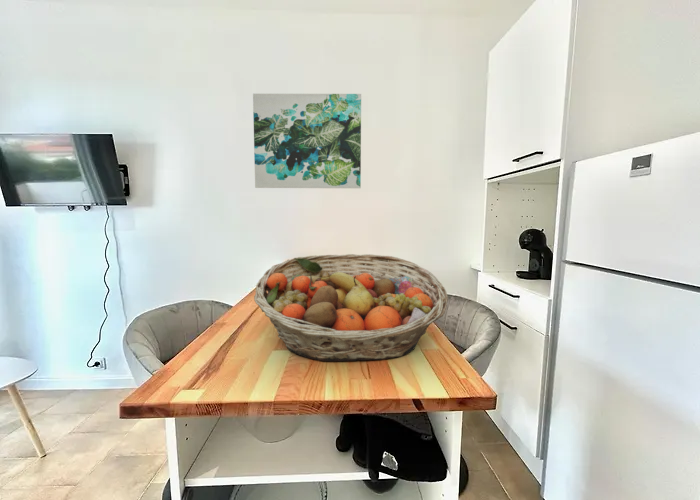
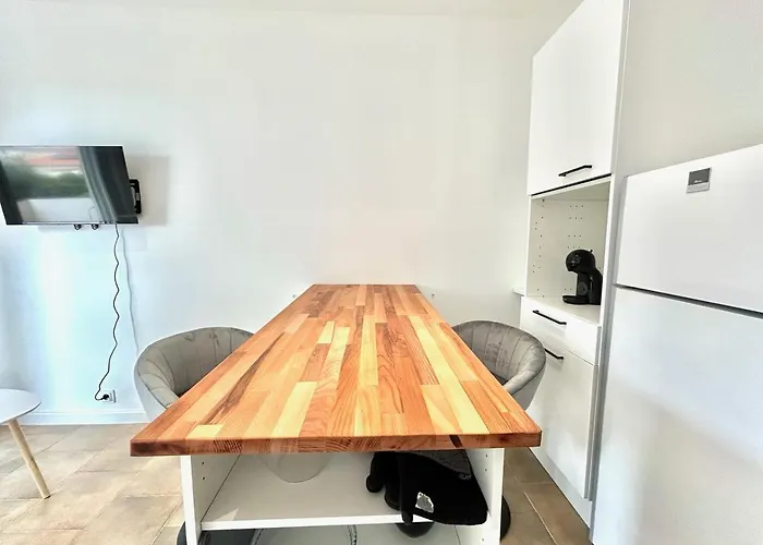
- fruit basket (350, 300)
- wall art (307, 142)
